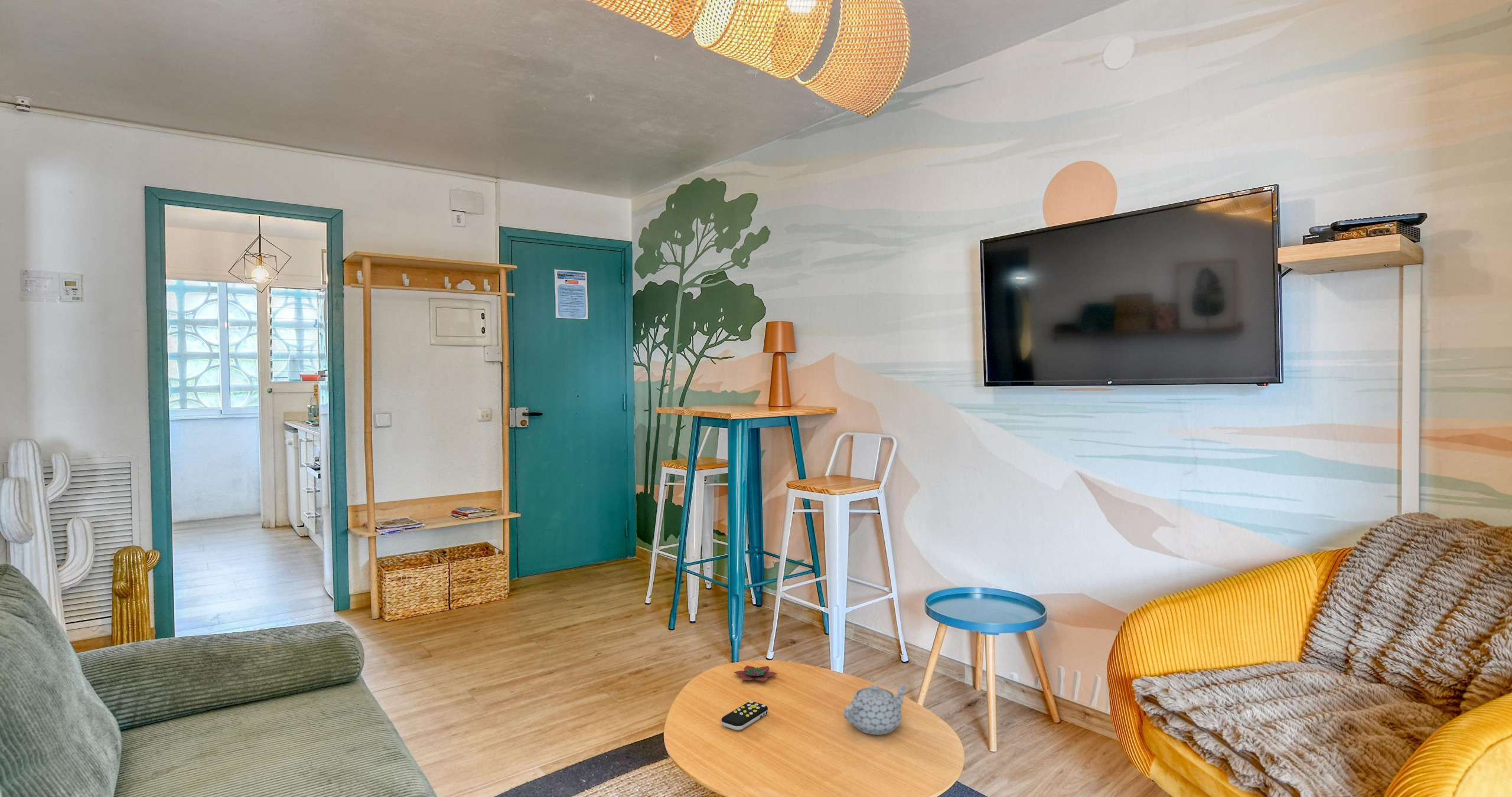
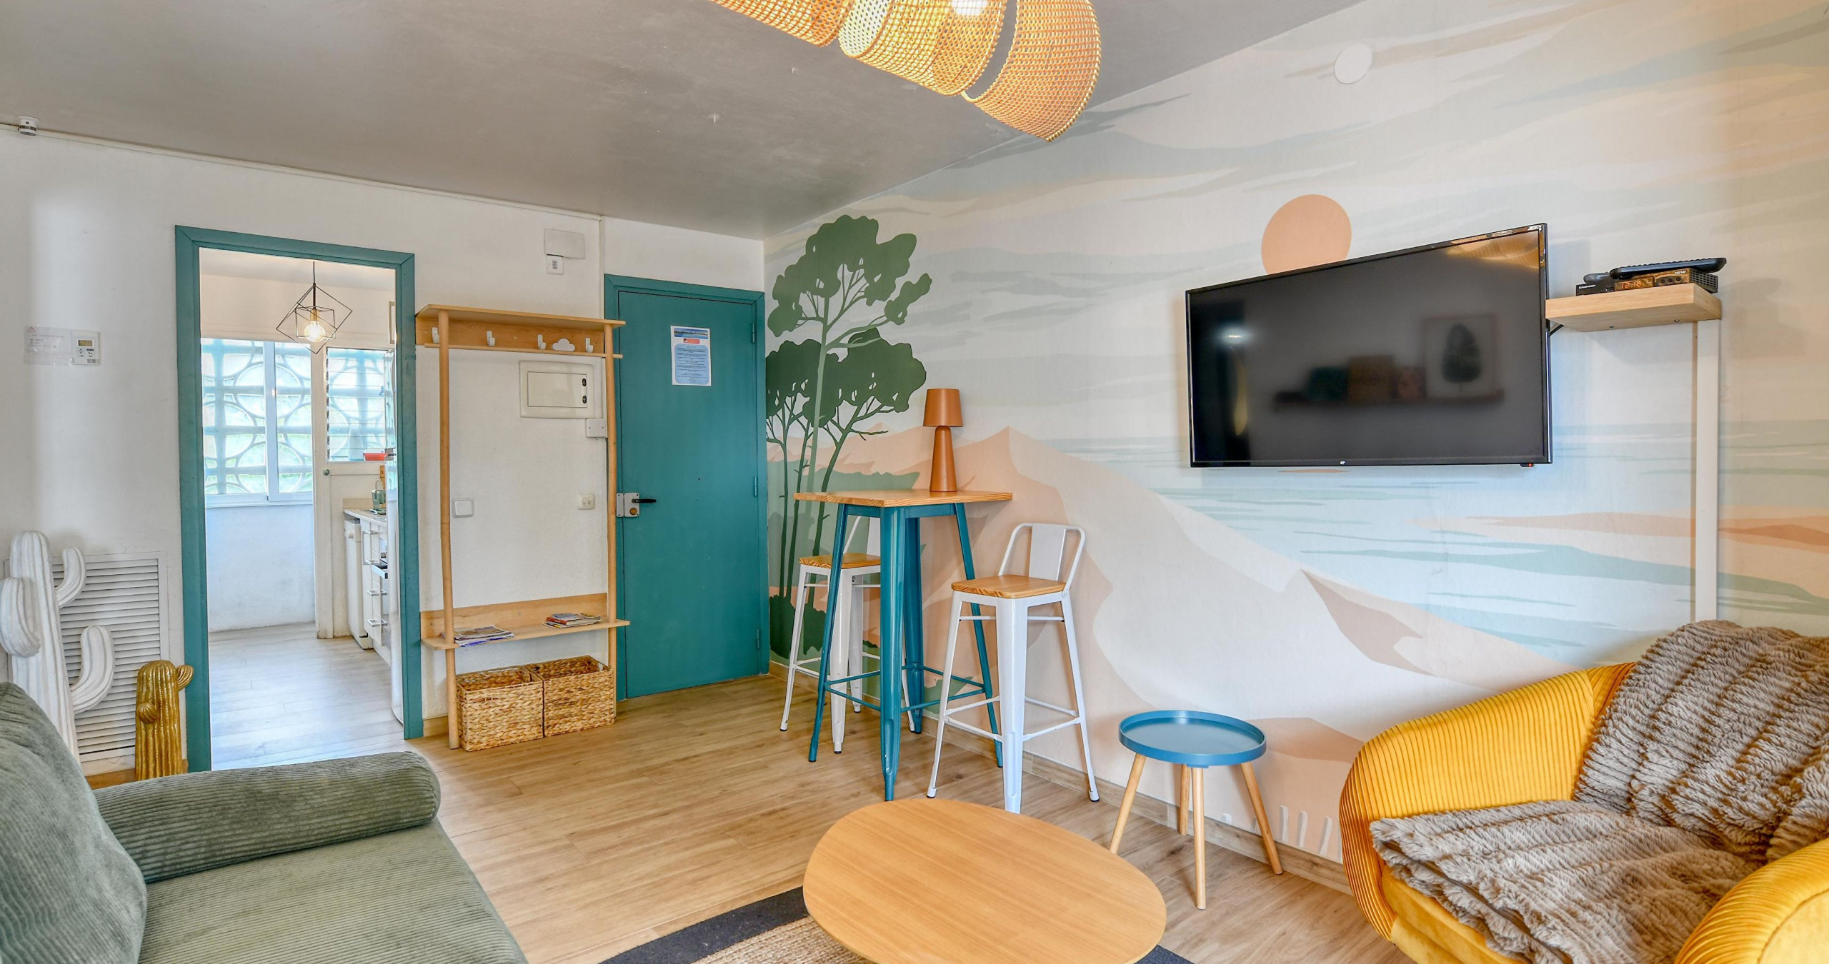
- flower (755, 674)
- remote control (745, 715)
- teapot (877, 705)
